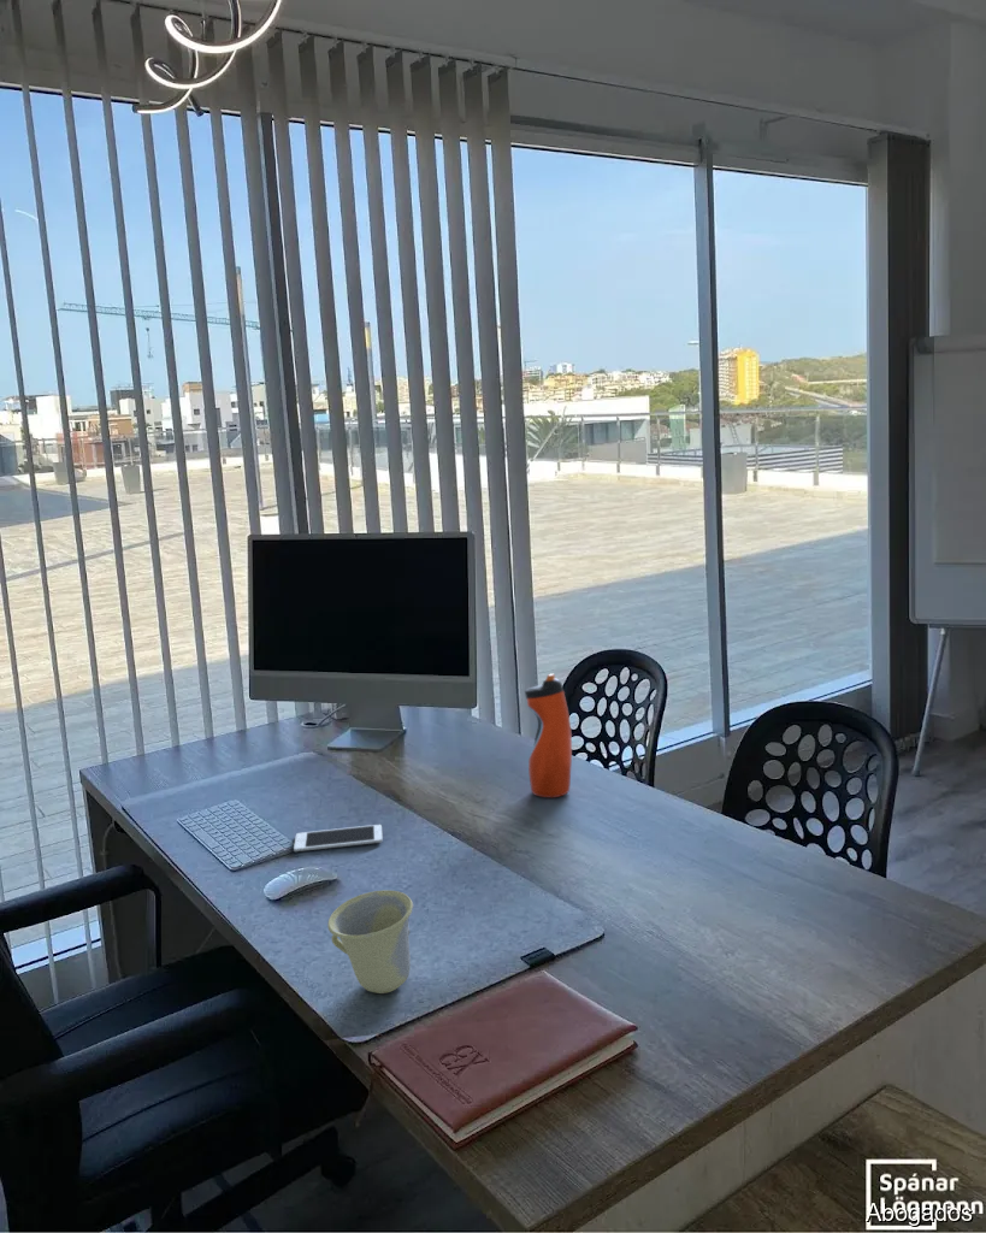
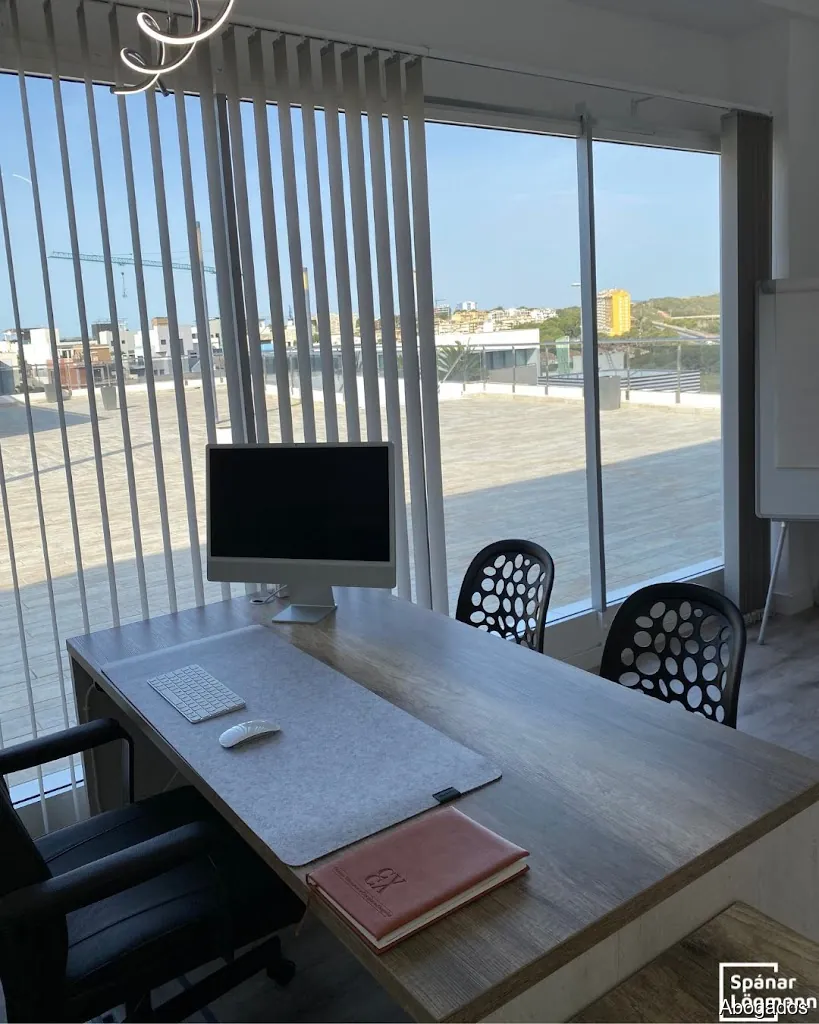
- cup (373, 948)
- water bottle (548, 733)
- cell phone (338, 837)
